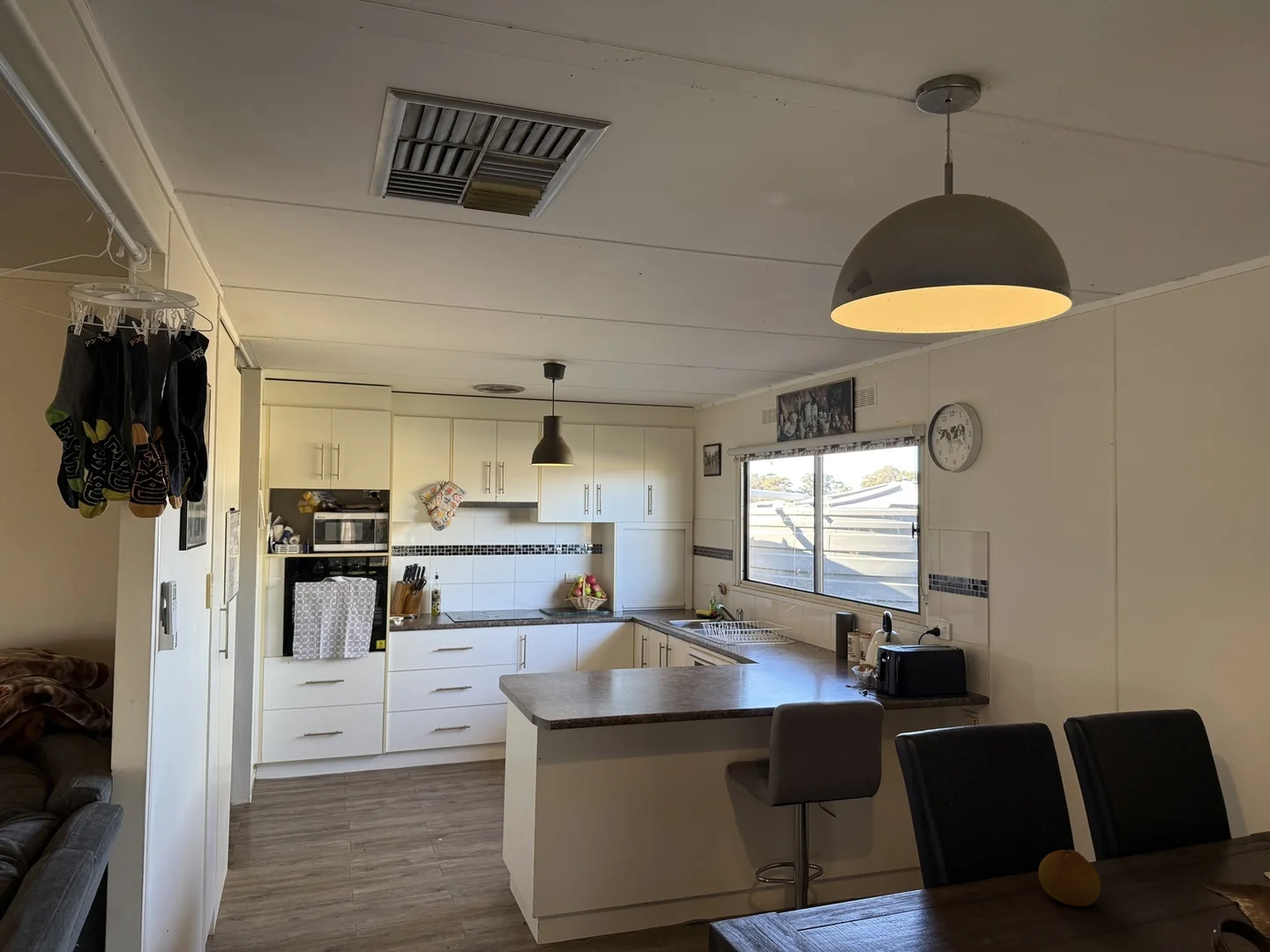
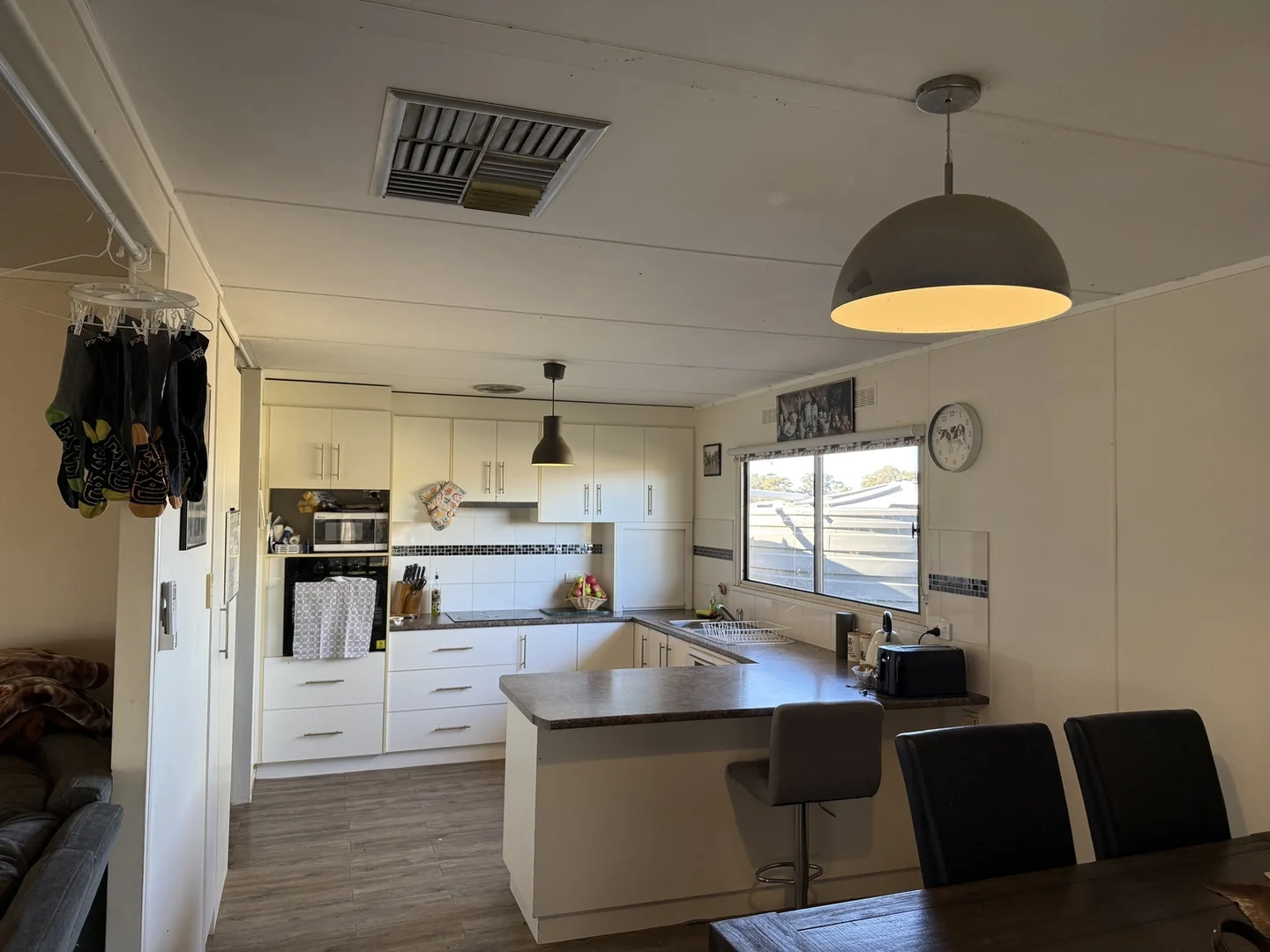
- fruit (1070, 875)
